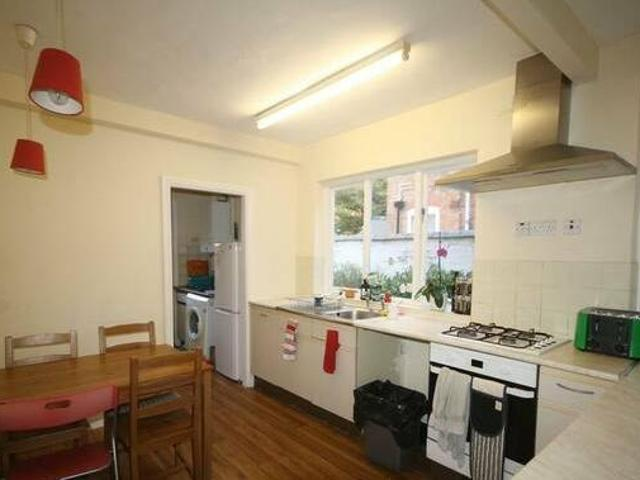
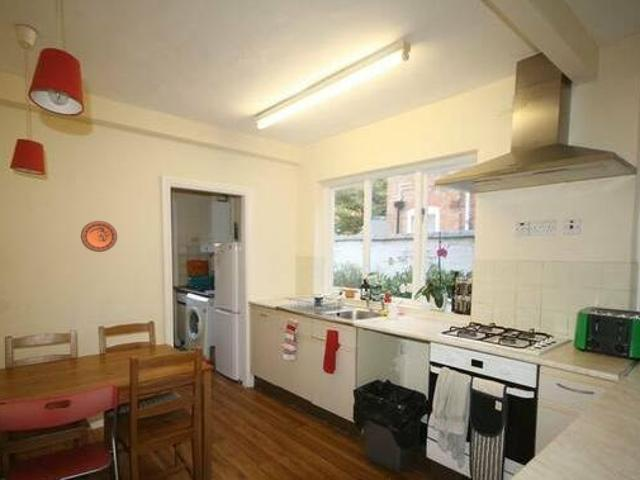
+ decorative plate (99, 236)
